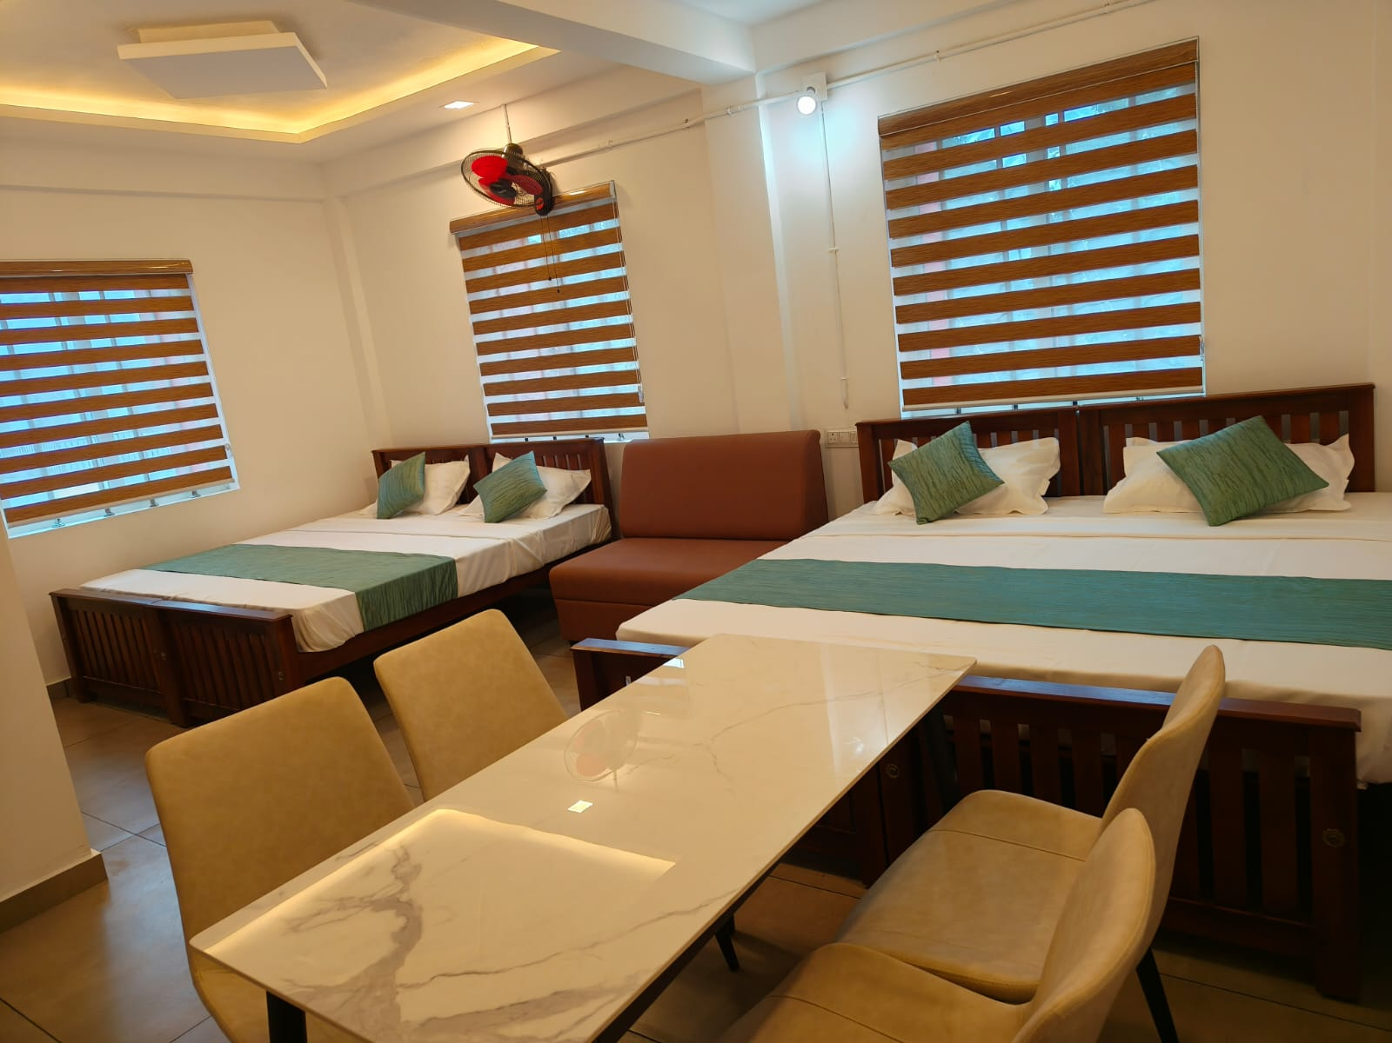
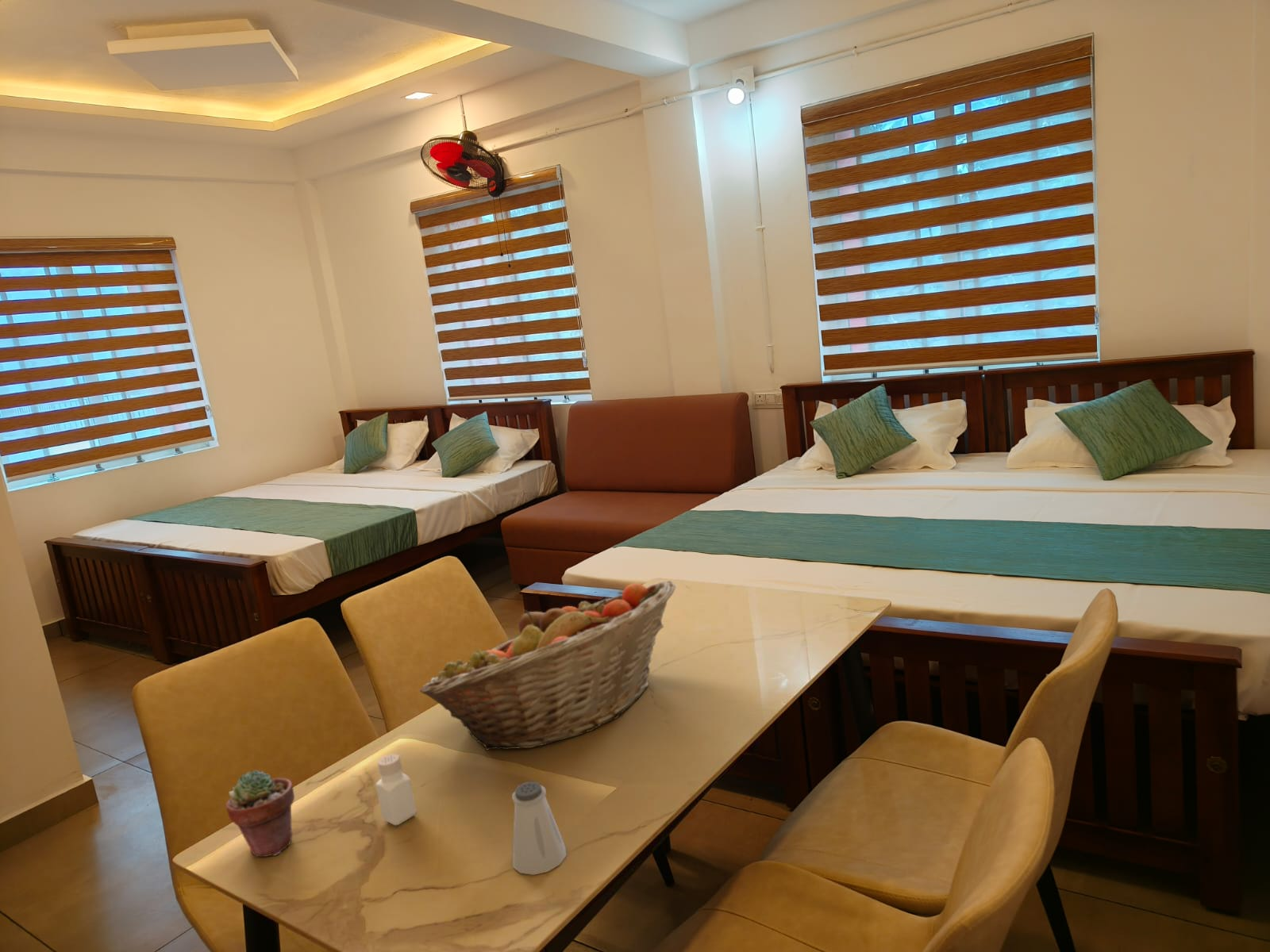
+ fruit basket (558, 654)
+ potted succulent (262, 808)
+ pepper shaker (394, 789)
+ saltshaker (533, 823)
